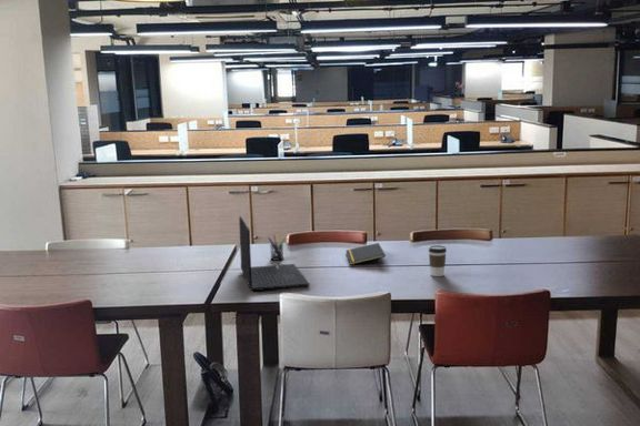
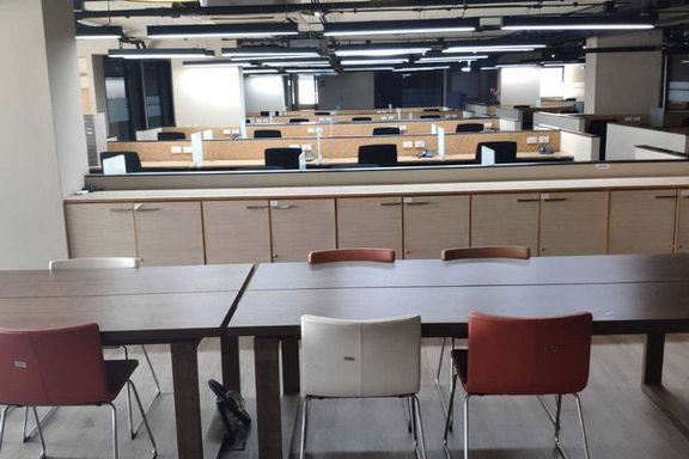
- pen holder (277, 246)
- laptop (272, 265)
- coffee cup (437, 261)
- notepad (364, 253)
